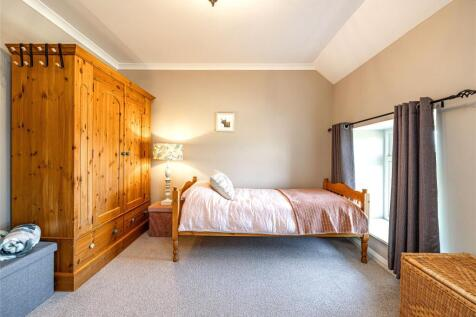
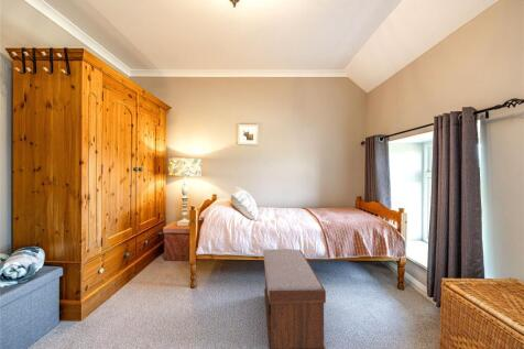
+ bench (287, 292)
